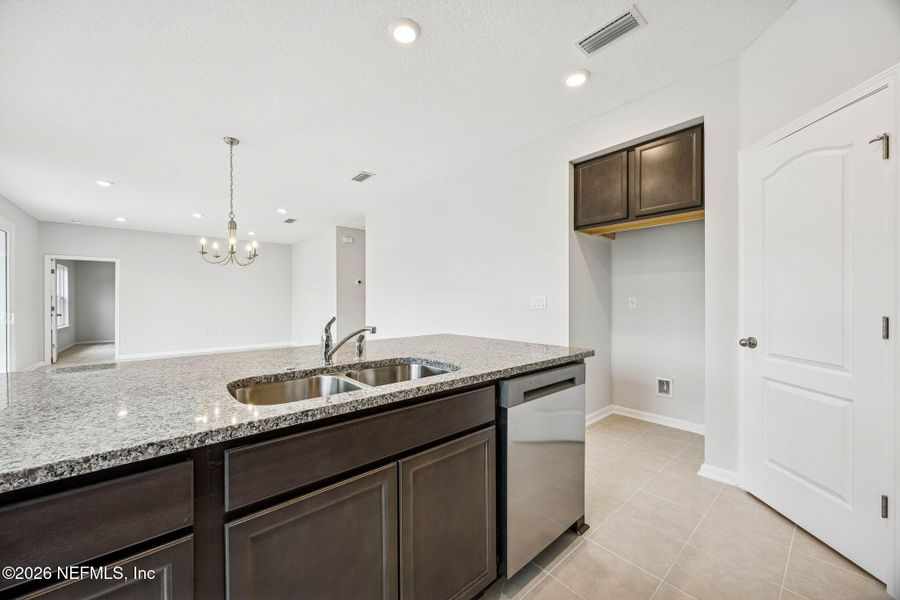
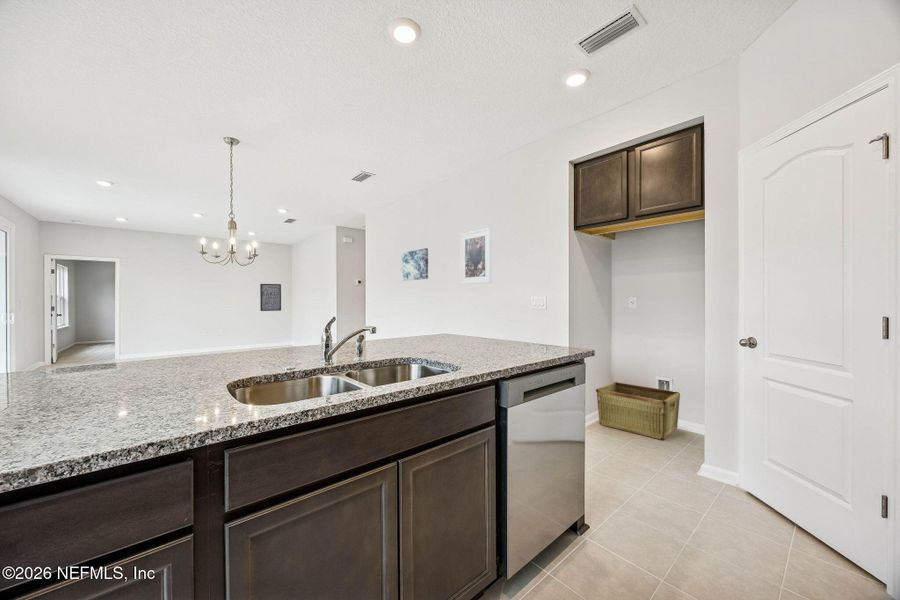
+ wall art (414, 265)
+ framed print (475, 257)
+ hamper (637, 408)
+ wall art (270, 297)
